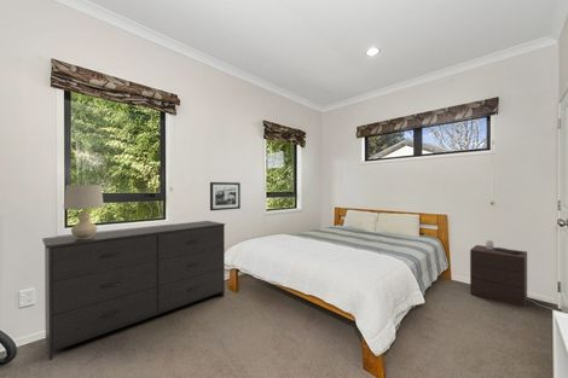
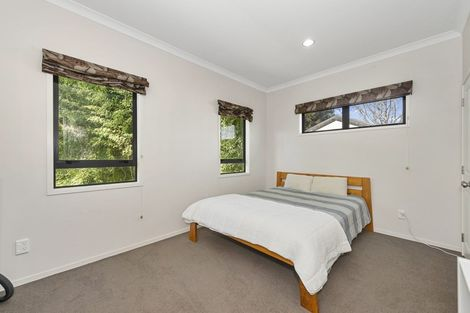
- dresser (149, 272)
- nightstand (498, 268)
- picture frame (225, 196)
- table lamp (83, 210)
